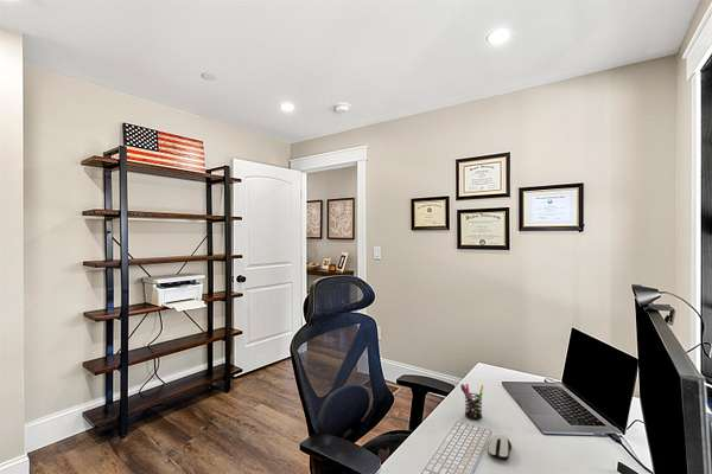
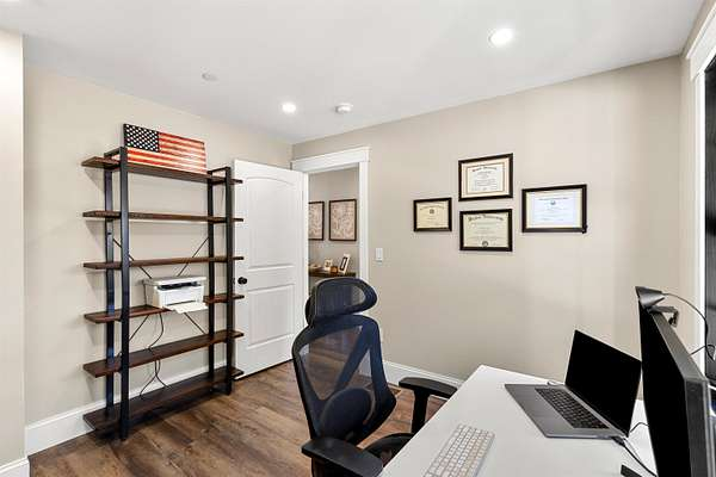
- pen holder (473, 401)
- computer mouse (500, 443)
